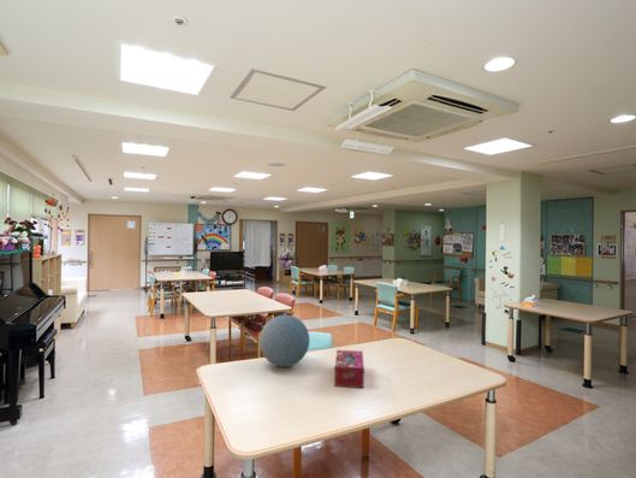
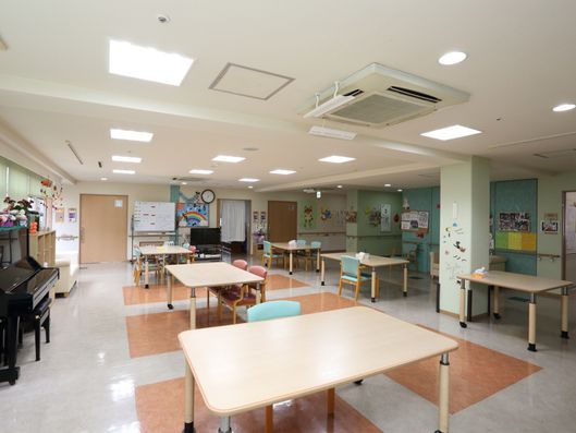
- tissue box (349, 367)
- decorative orb (284, 340)
